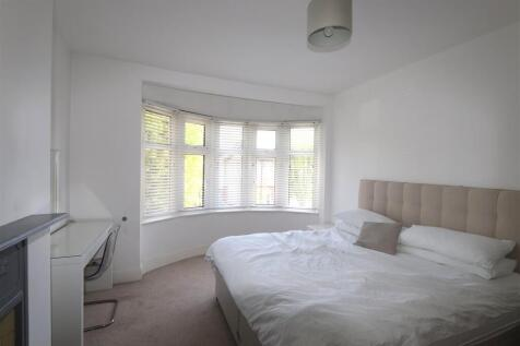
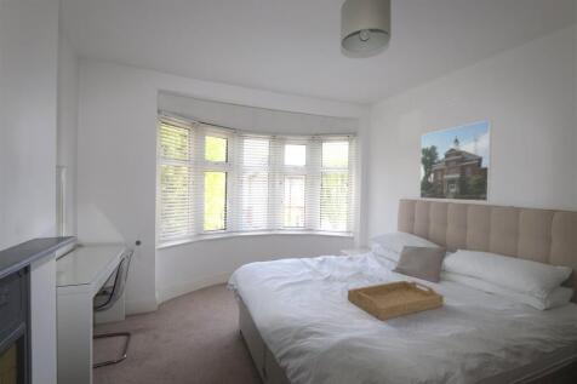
+ serving tray (394, 296)
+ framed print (451, 164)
